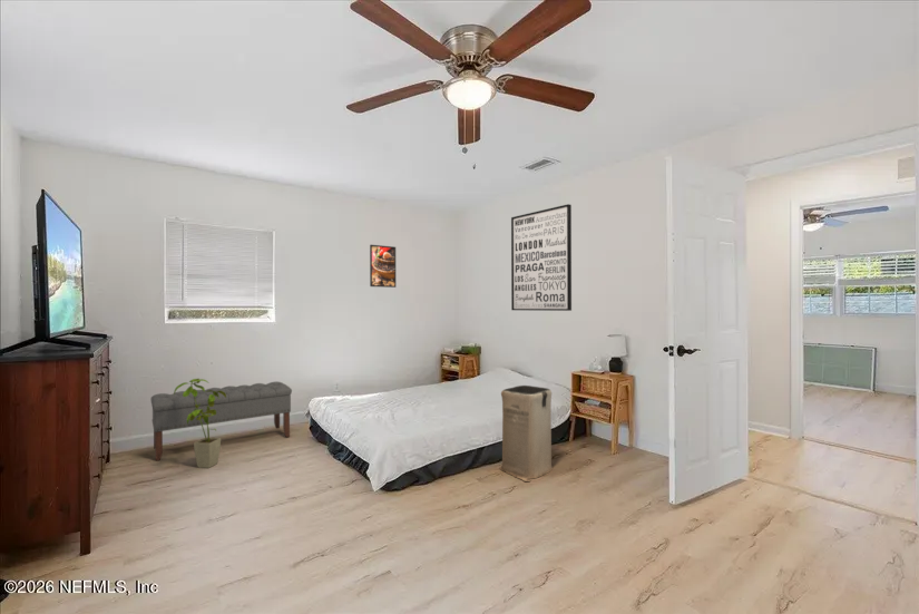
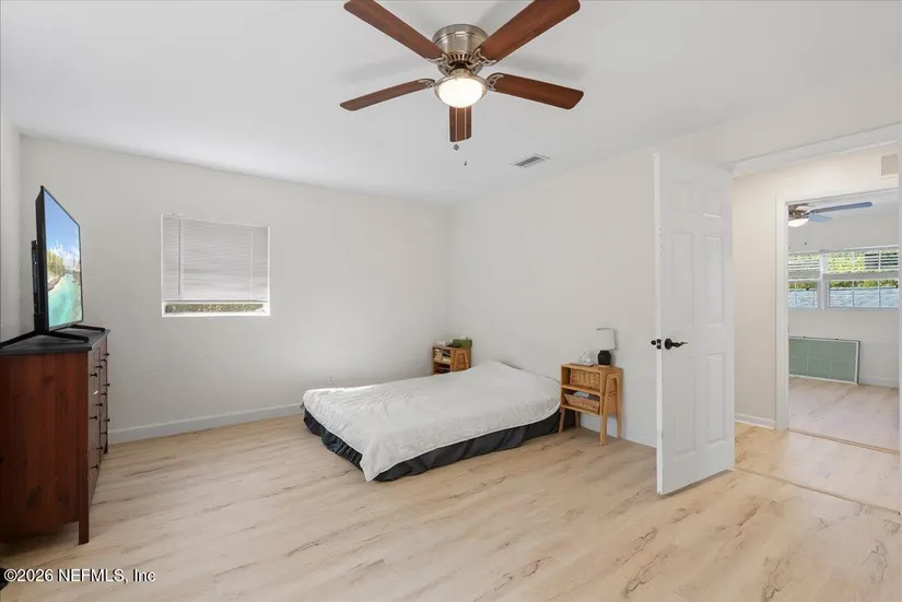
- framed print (383, 266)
- laundry basket (526, 428)
- house plant (201, 422)
- bench (224, 416)
- wall art (539, 261)
